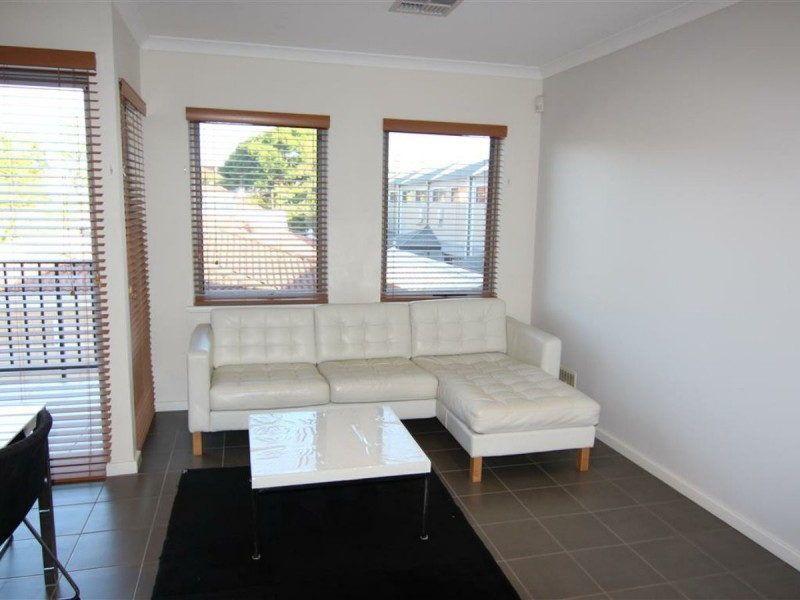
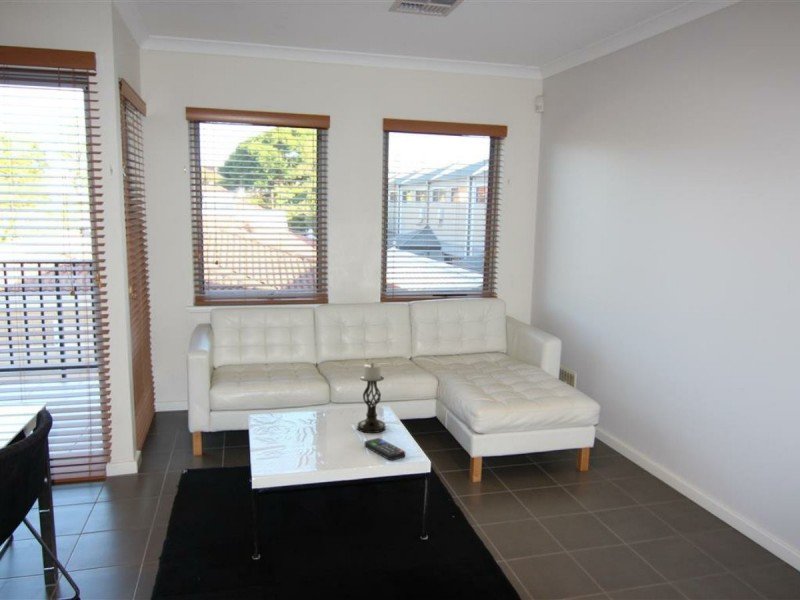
+ remote control (384, 448)
+ candle holder (372, 395)
